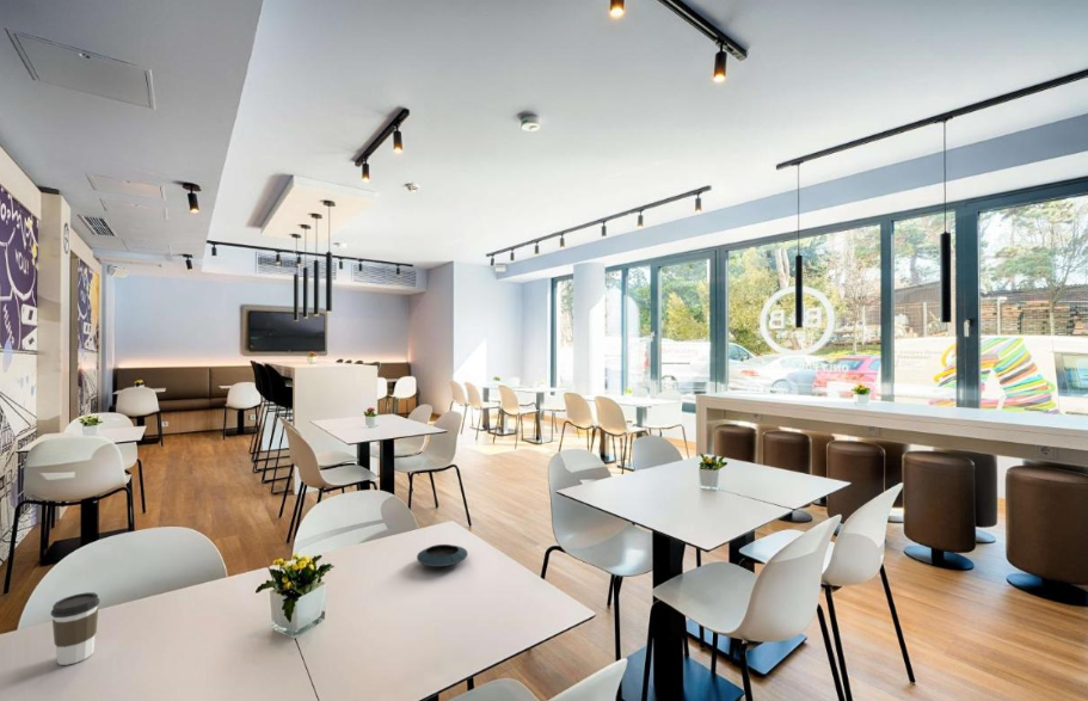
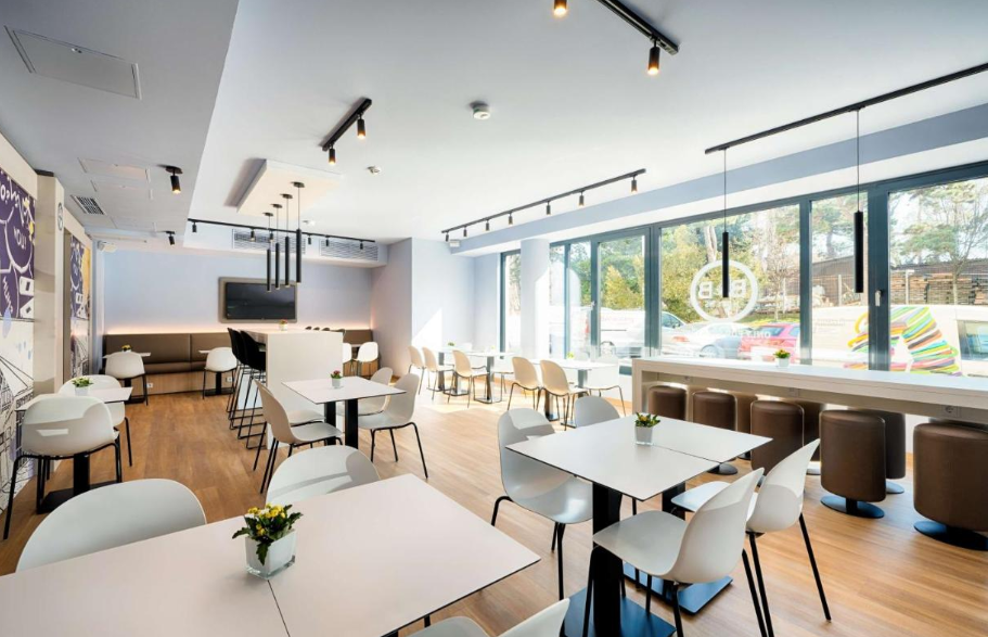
- coffee cup (75, 628)
- saucer (442, 553)
